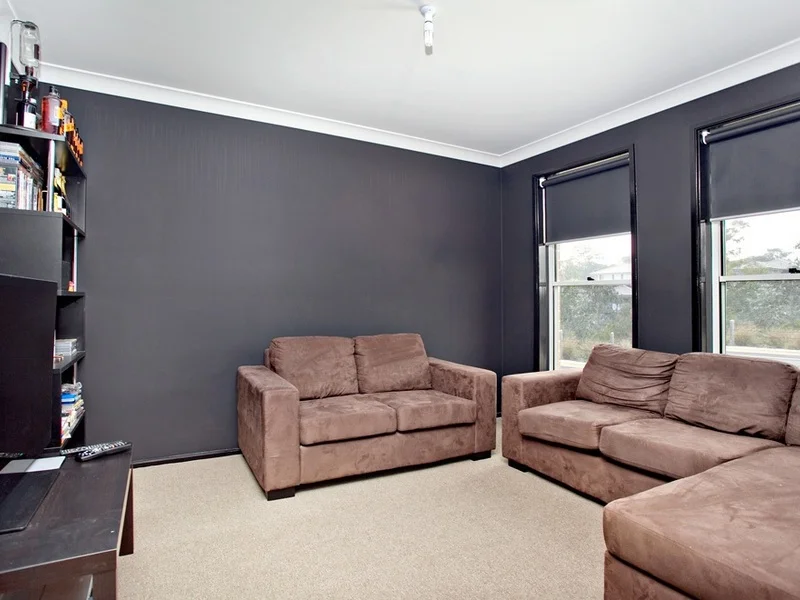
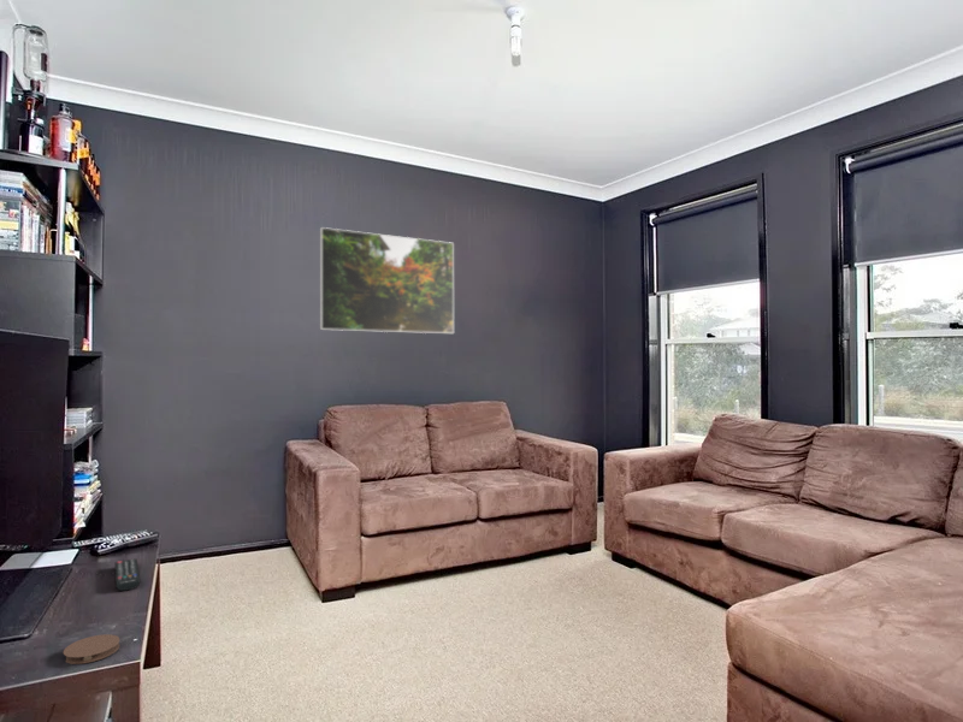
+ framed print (390, 283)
+ coaster (91, 649)
+ remote control (126, 573)
